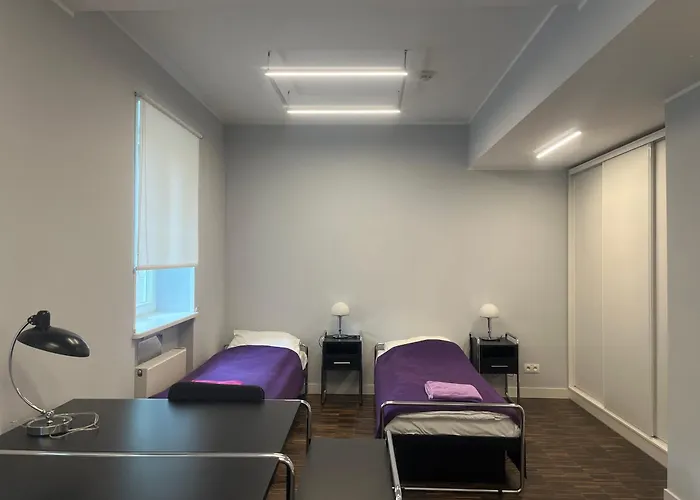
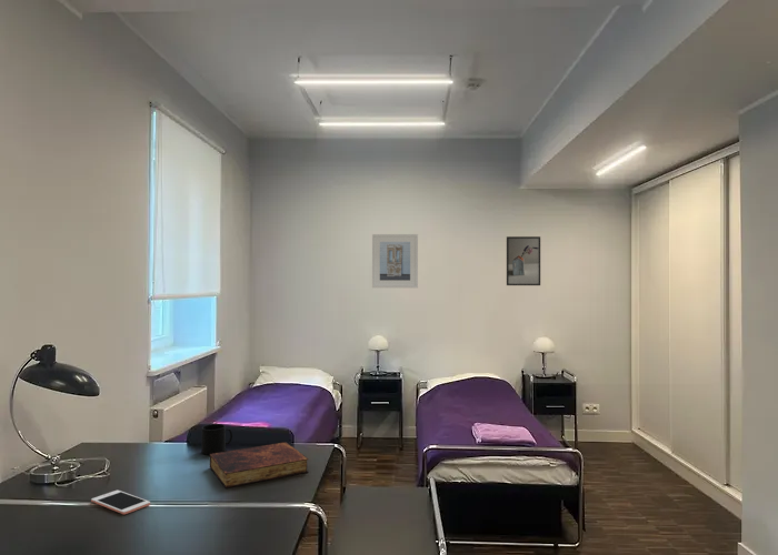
+ cell phone (120, 502)
+ book (258, 463)
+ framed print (395, 261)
+ mug (217, 438)
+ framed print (522, 261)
